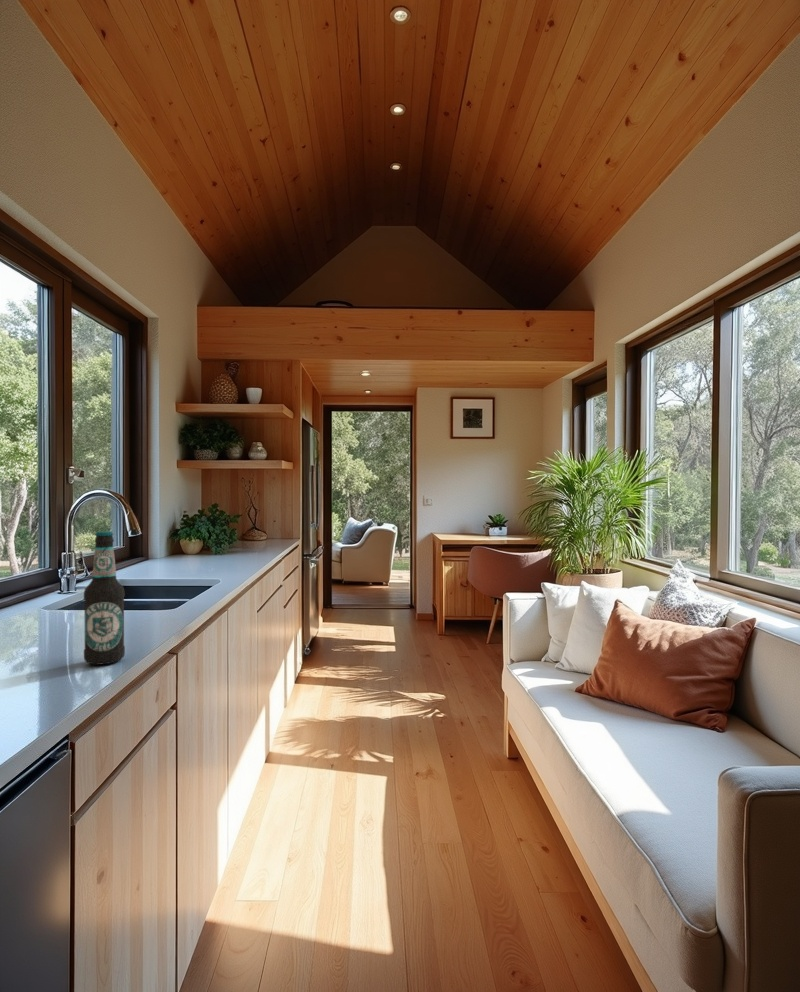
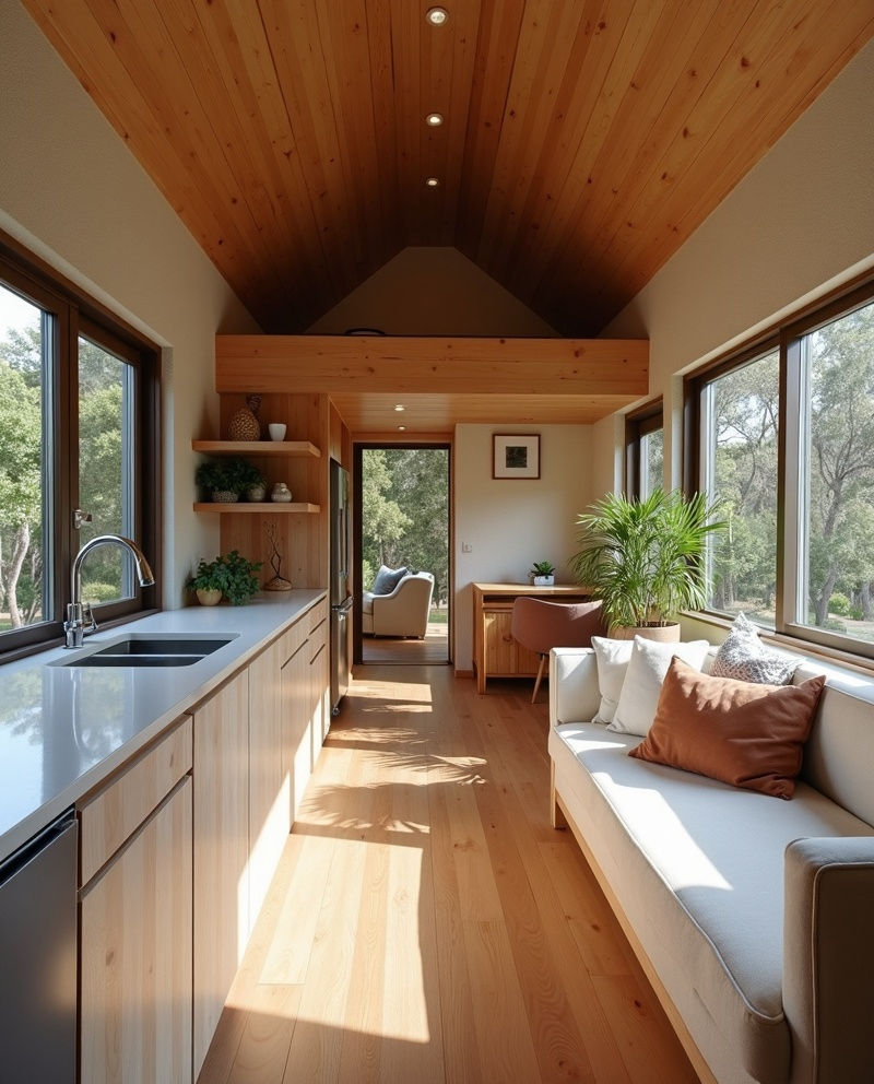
- bottle (104, 596)
